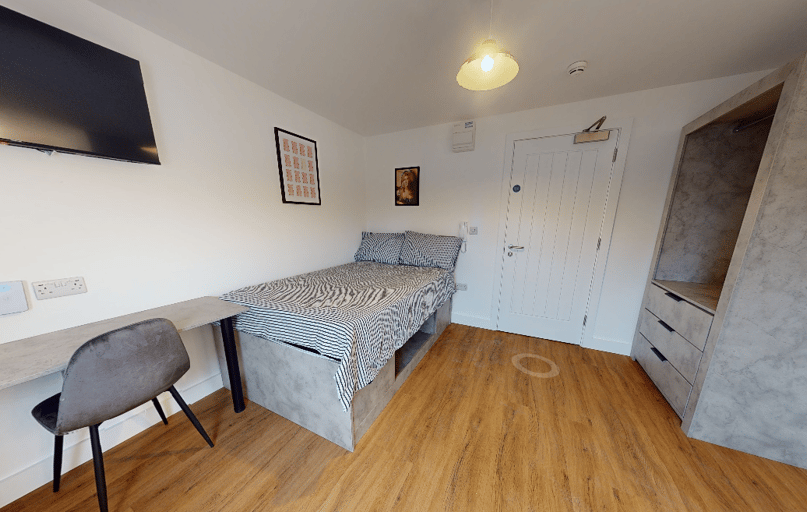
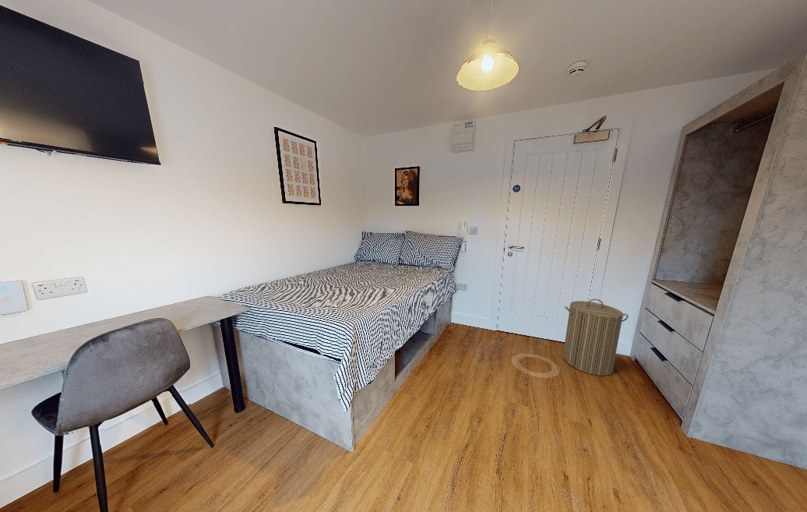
+ laundry hamper (591, 331)
